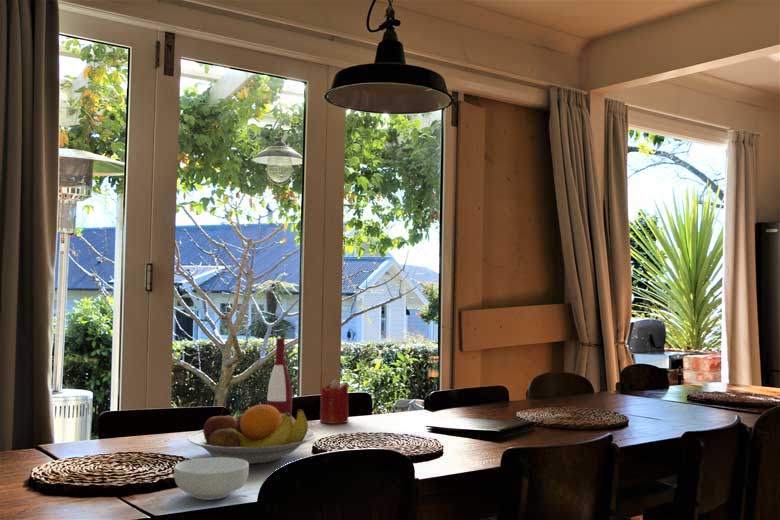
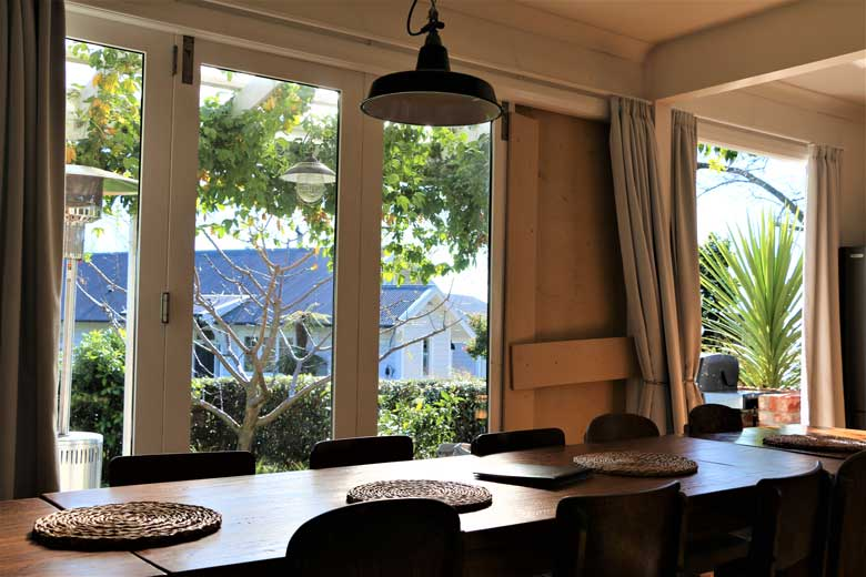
- candle (334, 400)
- alcohol (279, 382)
- fruit bowl (252, 430)
- cereal bowl (211, 479)
